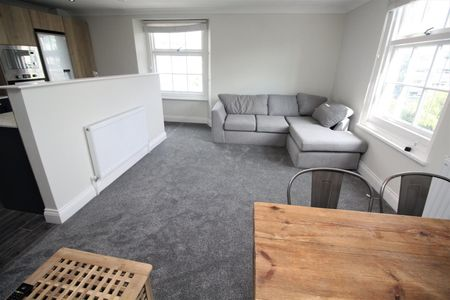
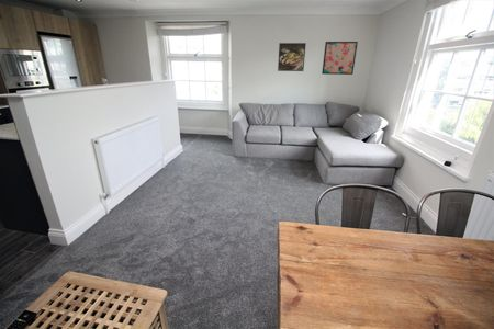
+ wall art (339, 58)
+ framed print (291, 57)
